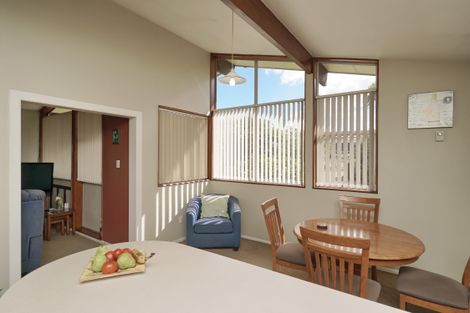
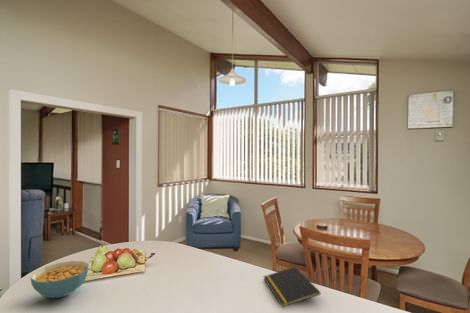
+ notepad (289, 284)
+ cereal bowl (61, 282)
